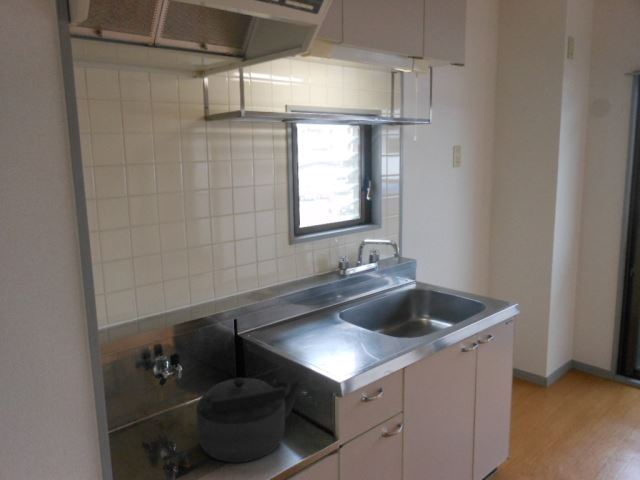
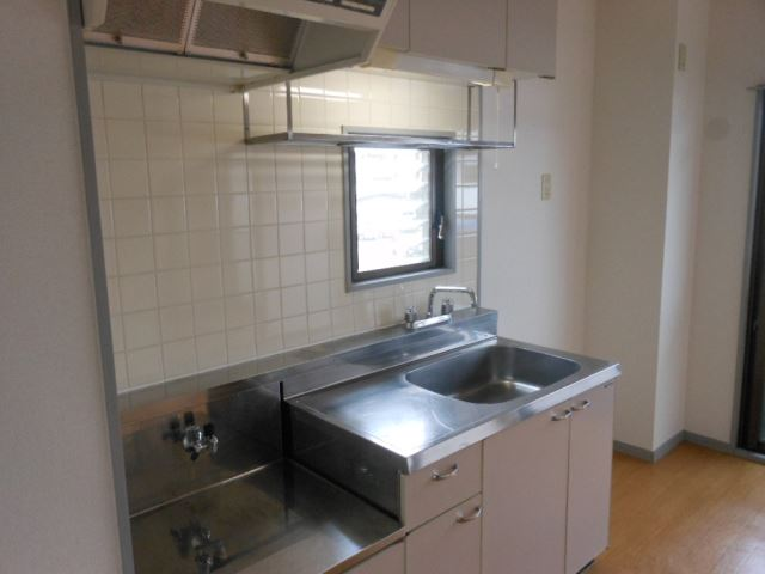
- kettle (244, 410)
